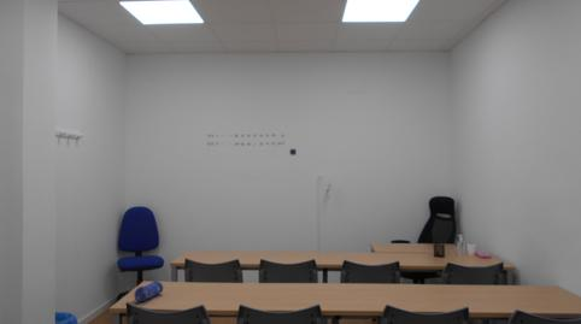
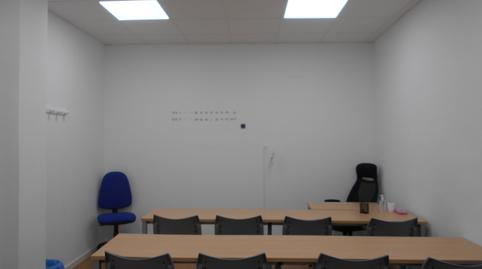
- pencil case (148, 290)
